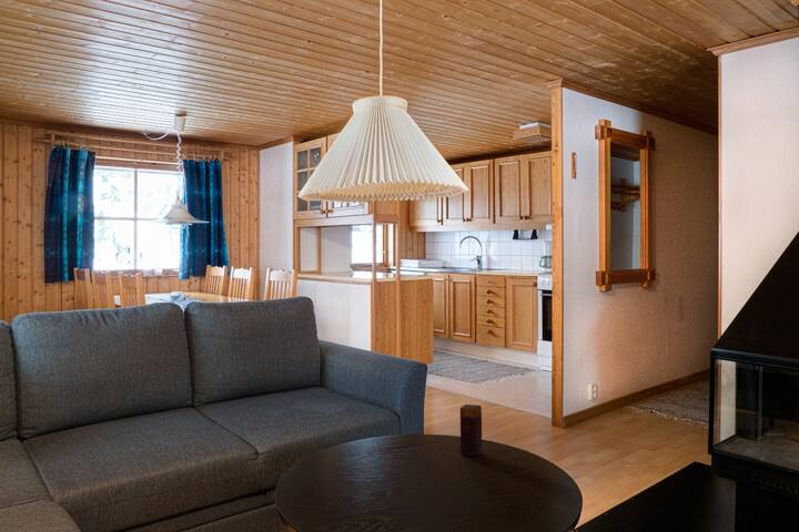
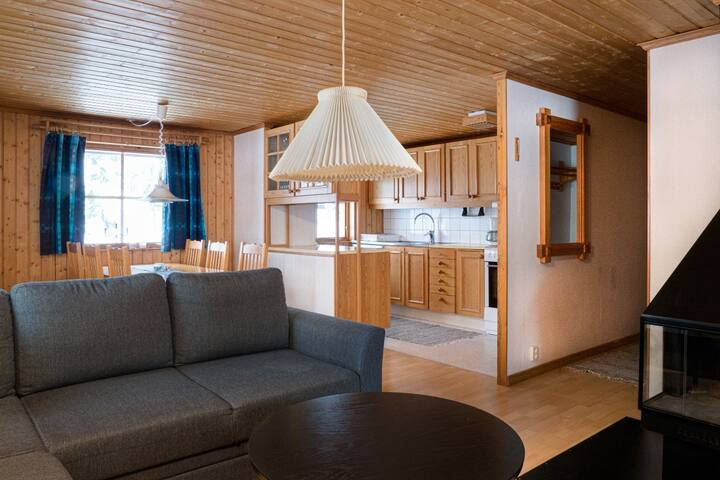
- candle (471, 429)
